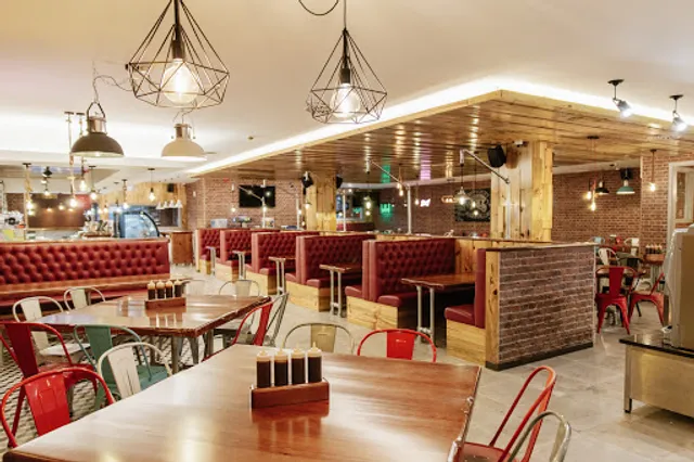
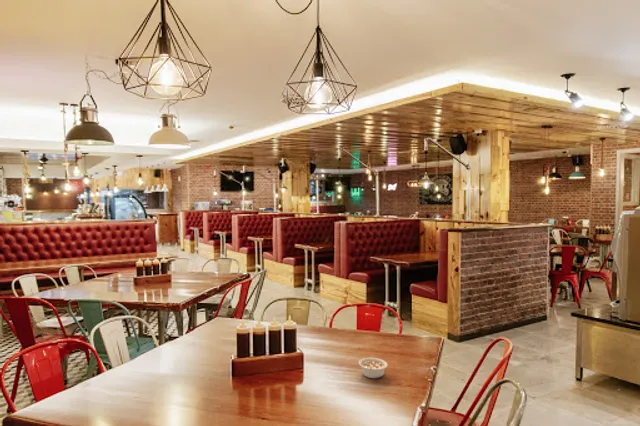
+ legume (373, 368)
